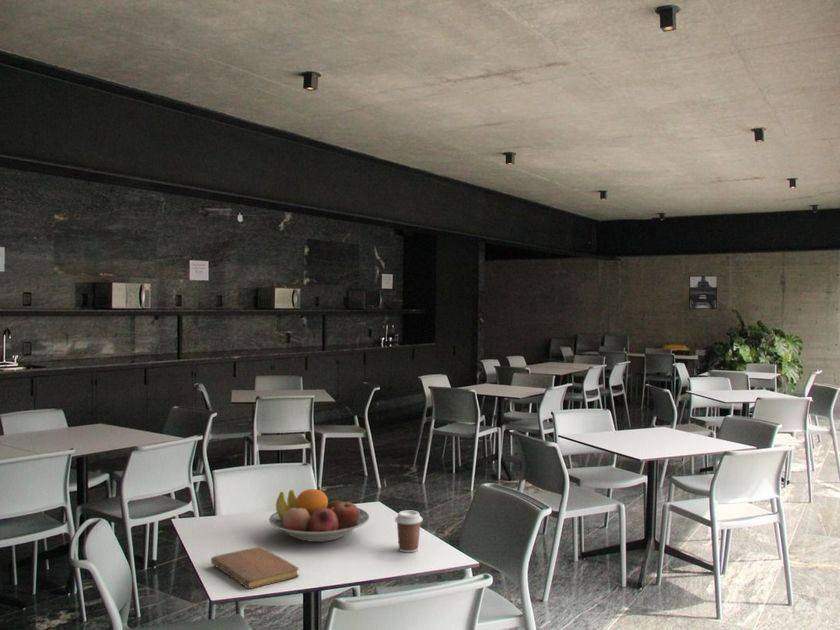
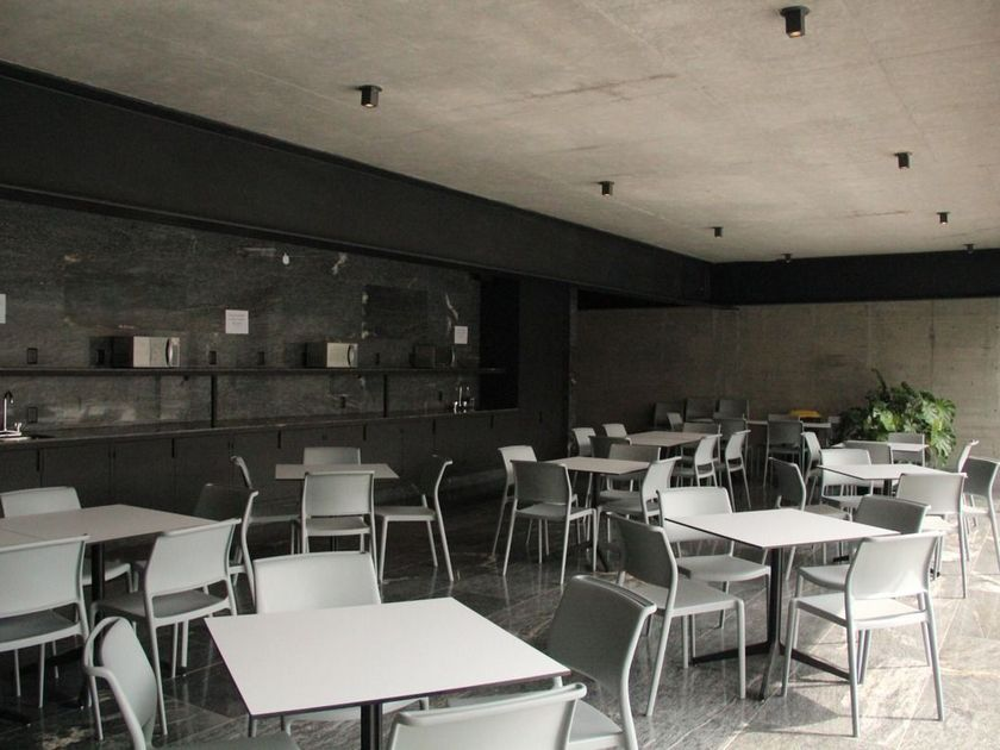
- coffee cup (408, 531)
- notebook (254, 566)
- wall art (703, 292)
- fruit bowl (319, 513)
